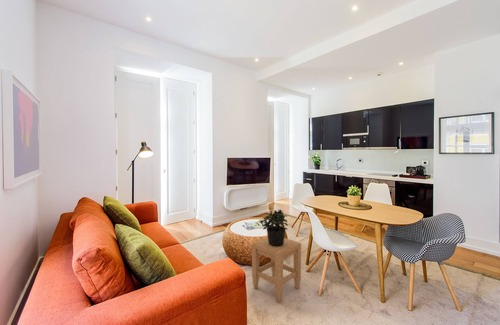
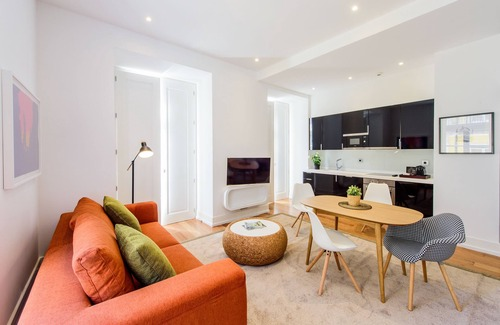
- stool (276, 265)
- potted plant (276, 226)
